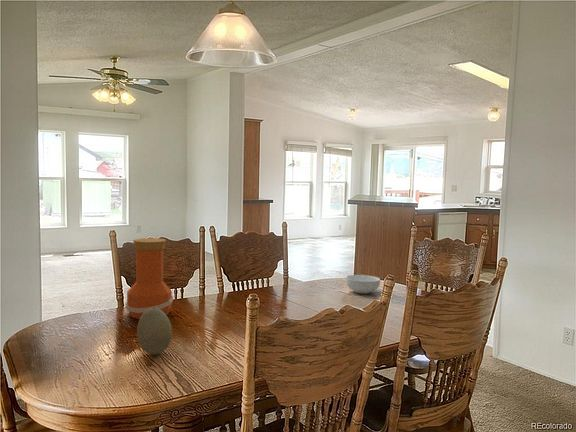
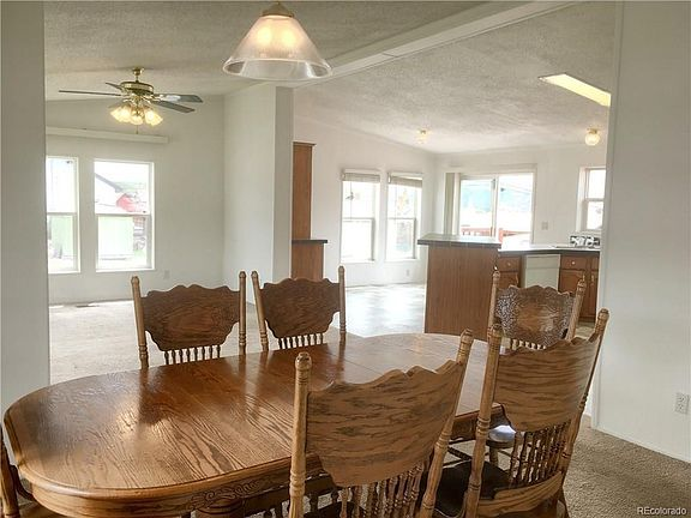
- vase (149, 277)
- cereal bowl (362, 284)
- decorative egg (154, 330)
